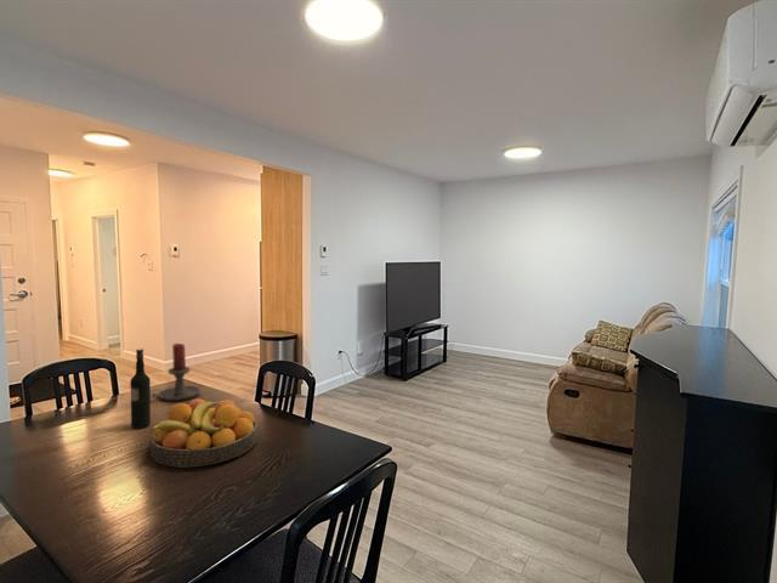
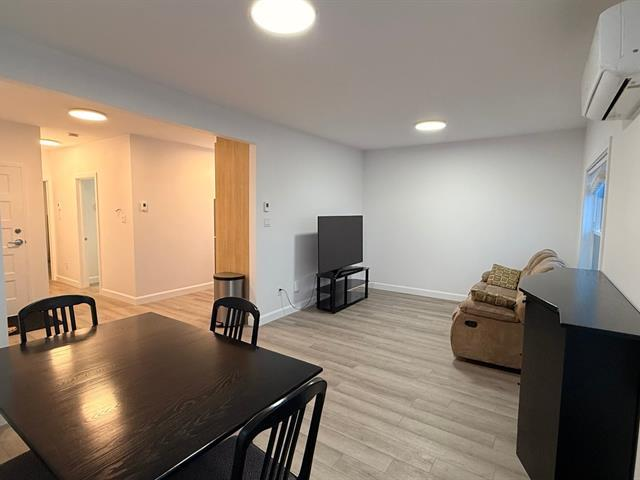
- candle holder (172, 370)
- fruit bowl (206, 423)
- wine bottle (140, 387)
